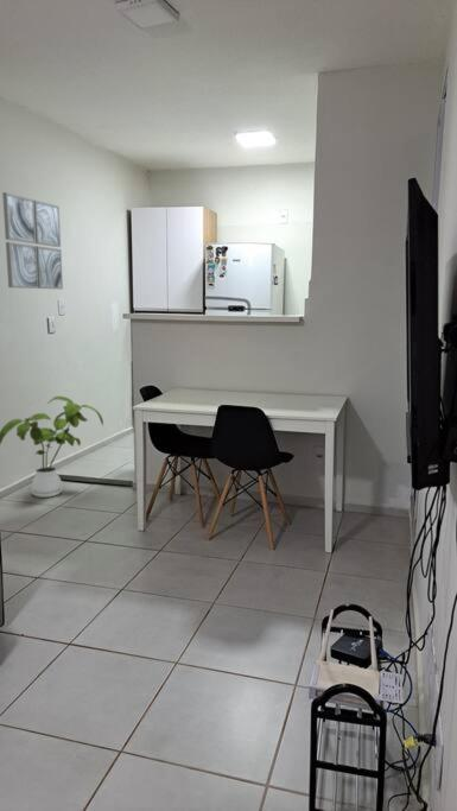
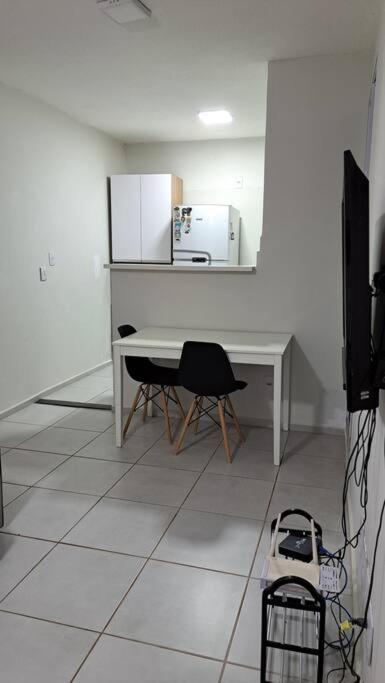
- house plant (61, 444)
- wall art (34, 246)
